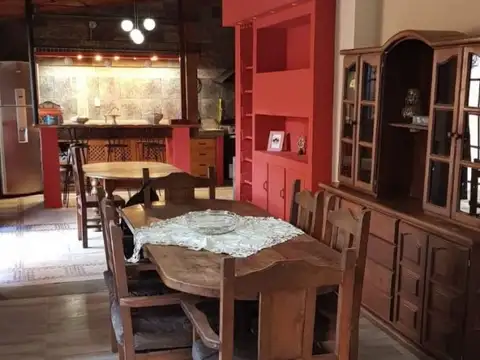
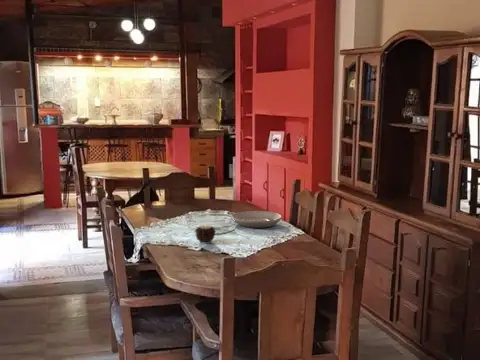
+ candle (205, 233)
+ plate (256, 219)
